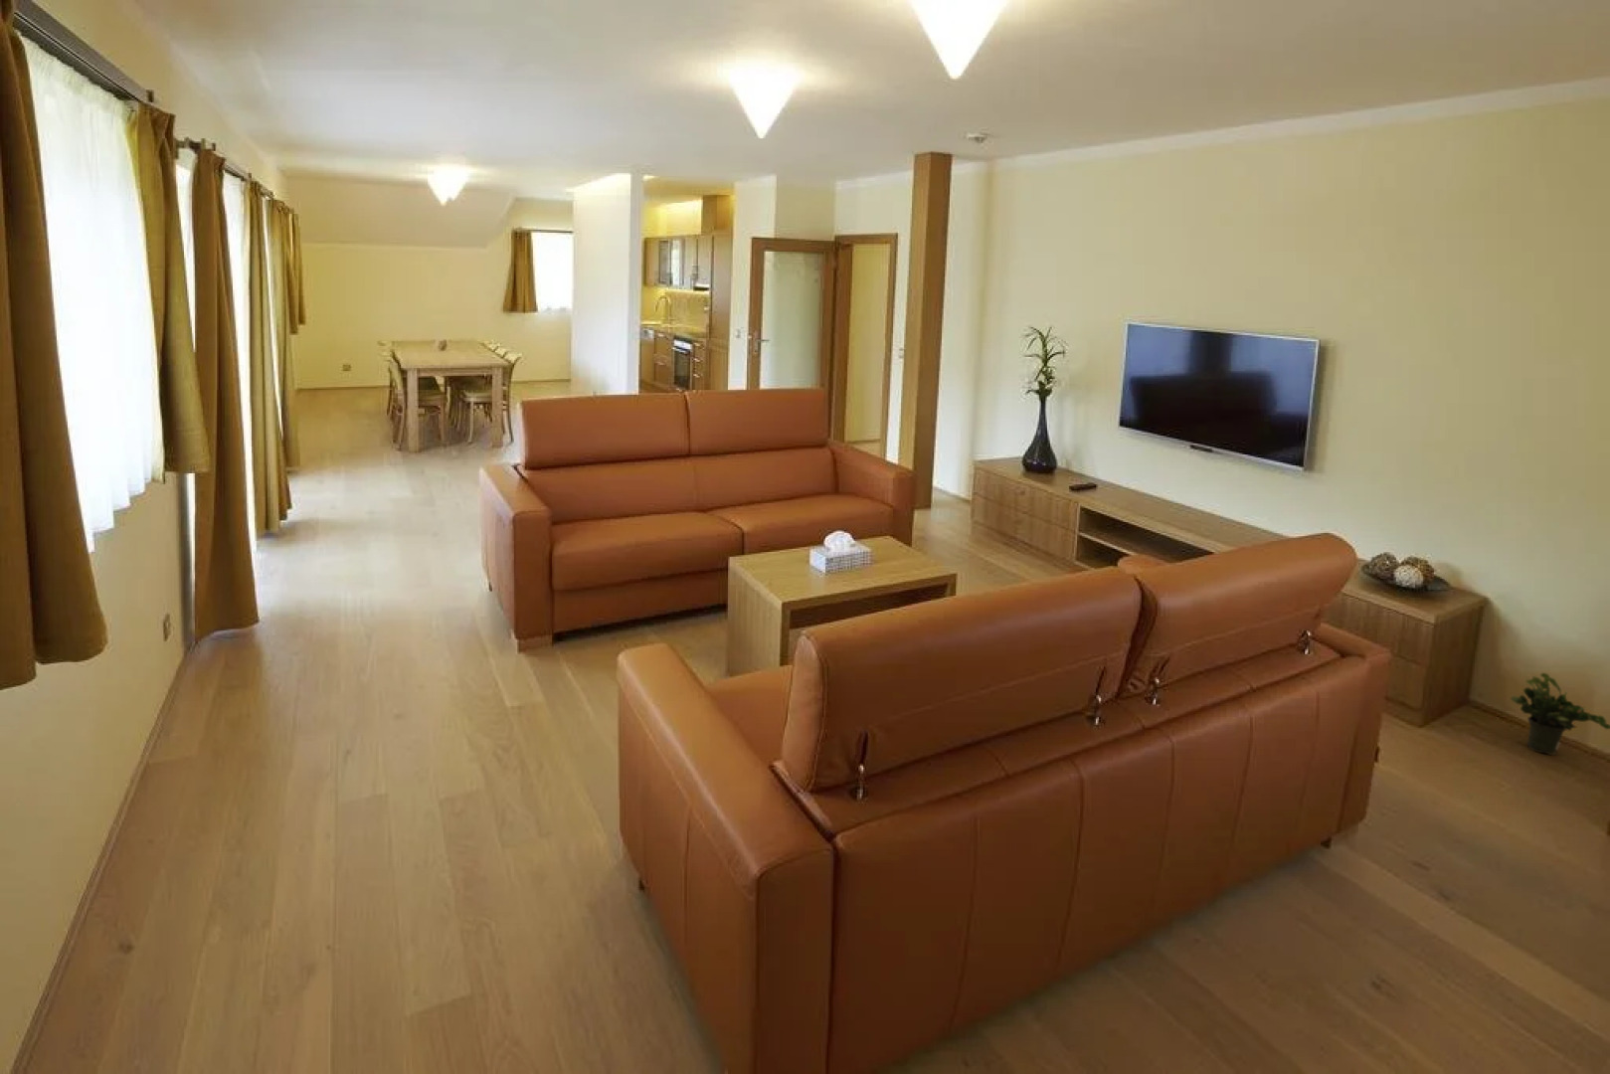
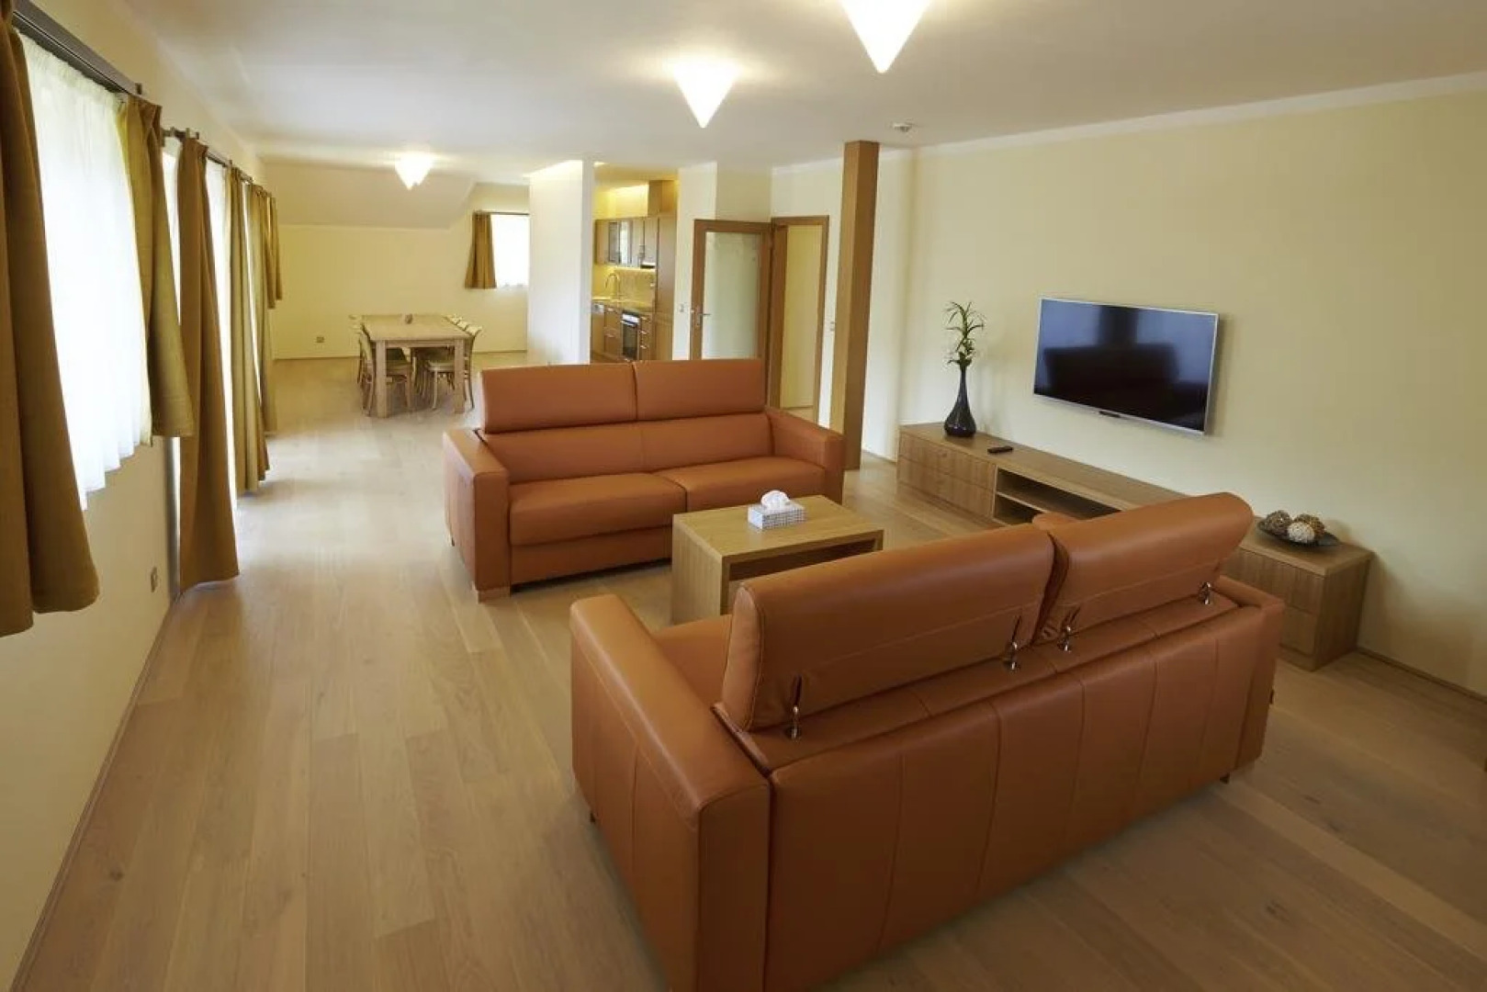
- potted plant (1556, 716)
